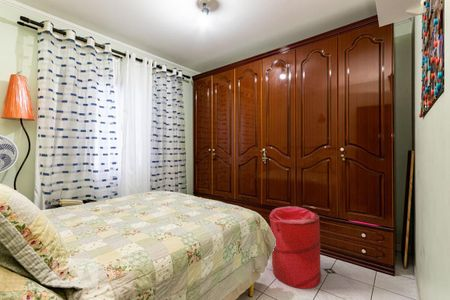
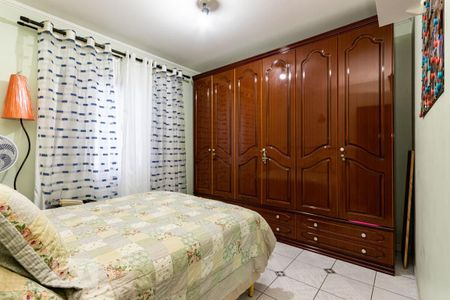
- laundry hamper (294, 243)
